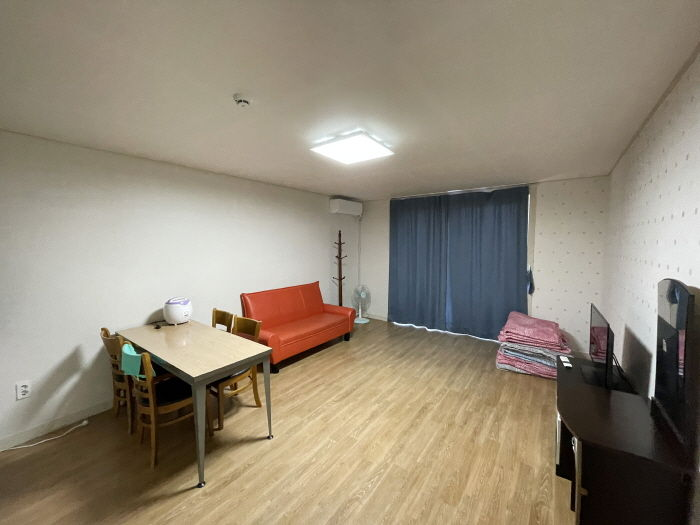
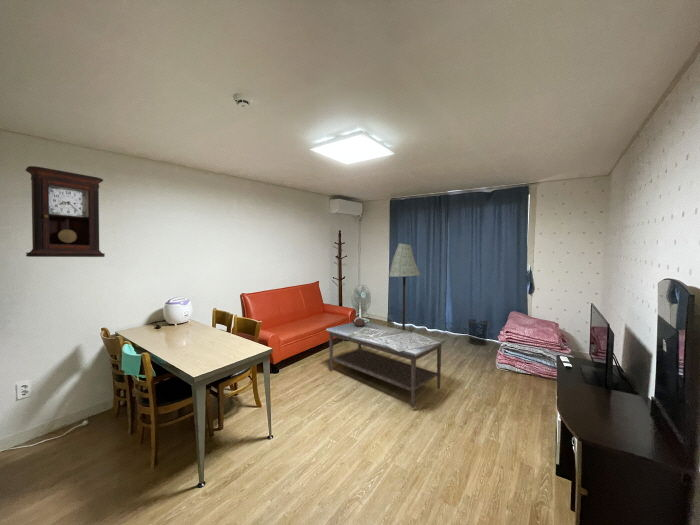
+ pendulum clock (68, 215)
+ coffee table (380, 350)
+ waste bin (477, 332)
+ floor lamp (404, 292)
